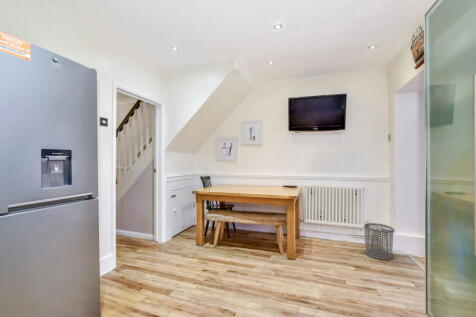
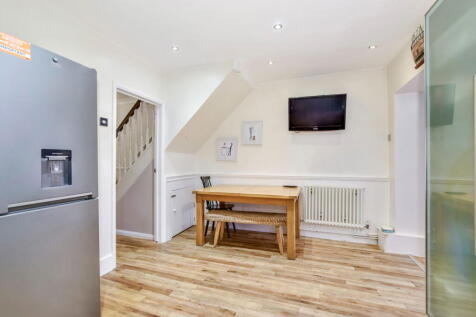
- waste bin (378, 240)
